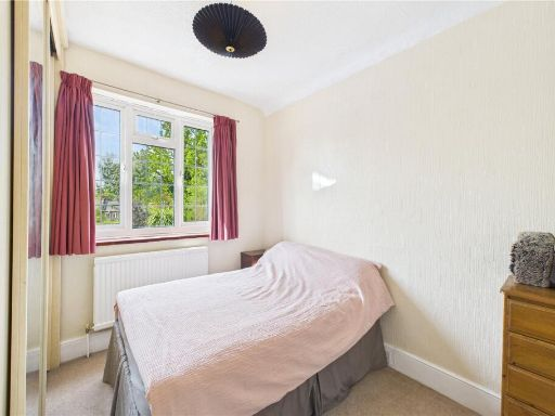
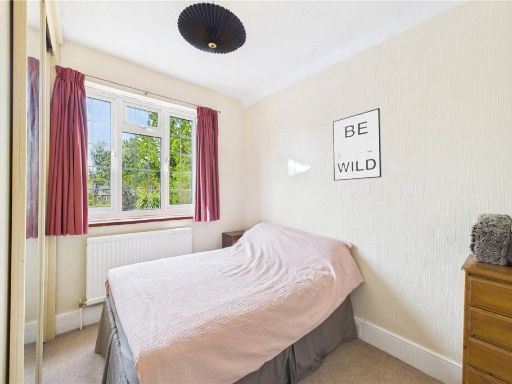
+ wall art (355, 147)
